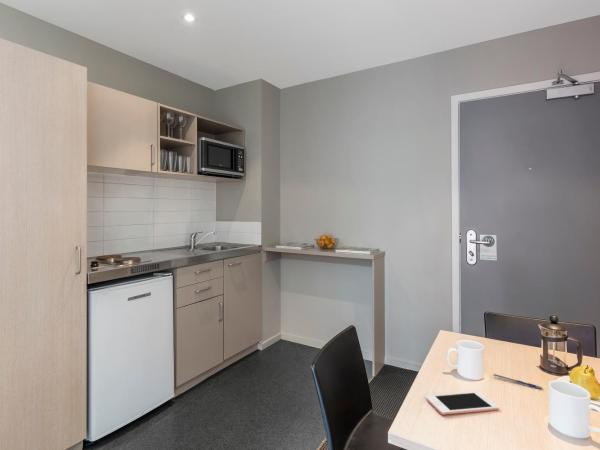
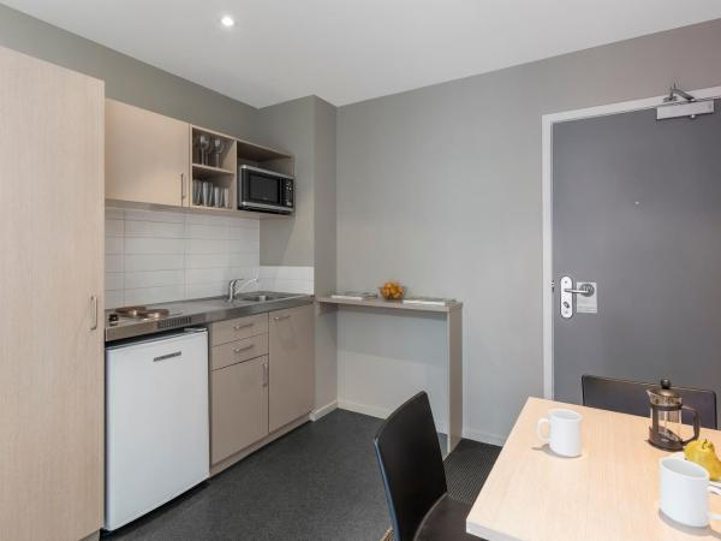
- pen (516, 380)
- cell phone (461, 402)
